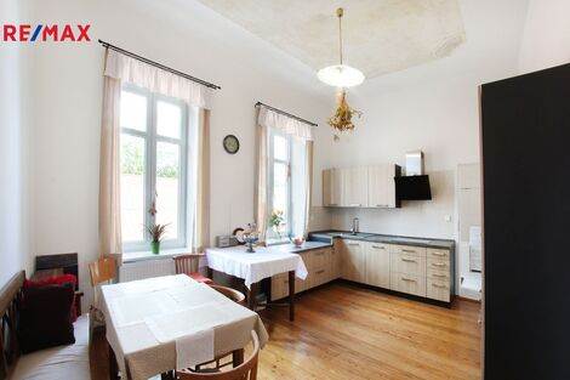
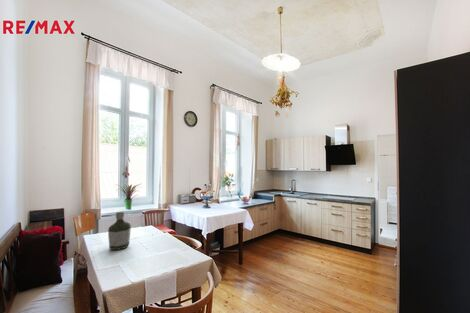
+ bottle (119, 230)
